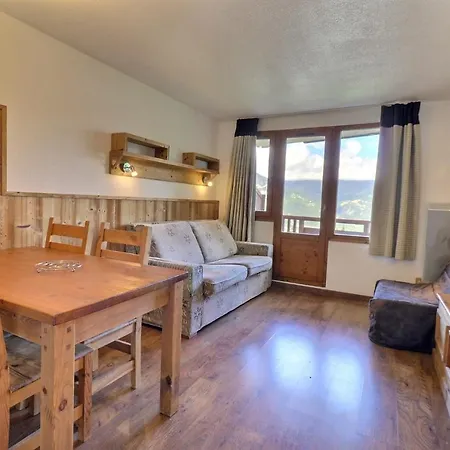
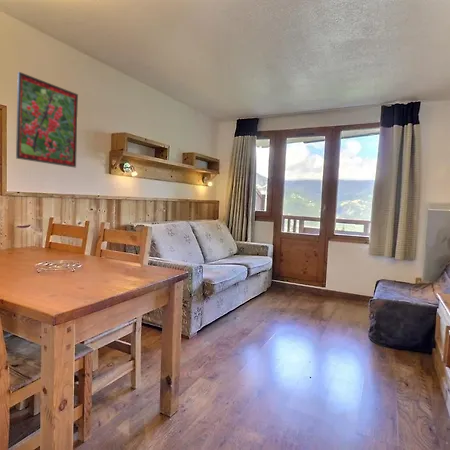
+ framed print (49, 124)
